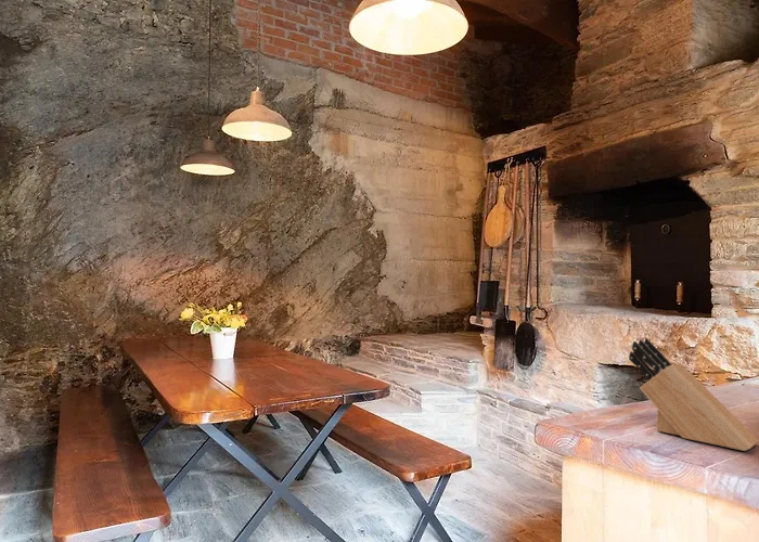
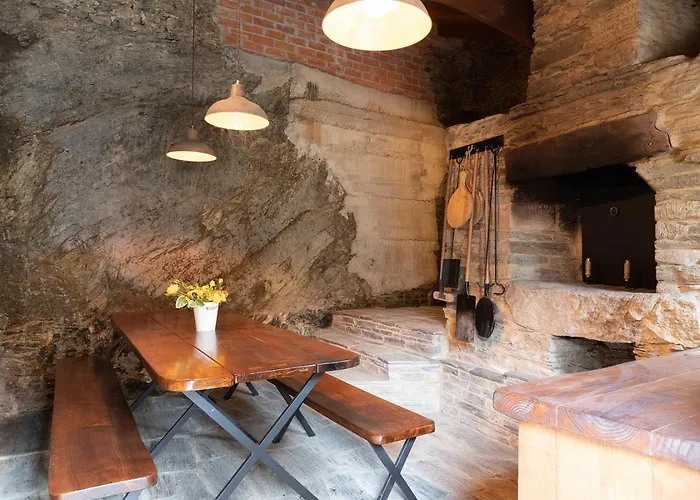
- knife block (687, 388)
